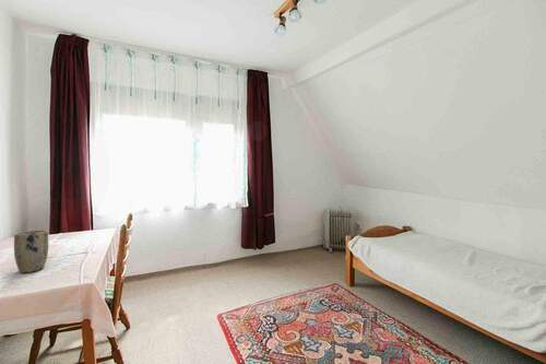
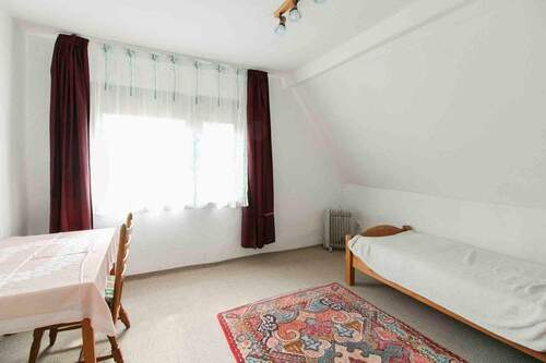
- plant pot (32, 250)
